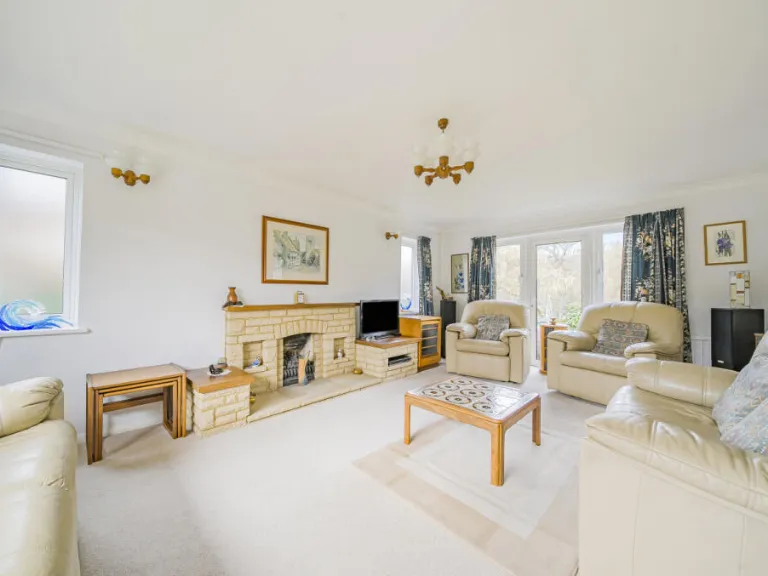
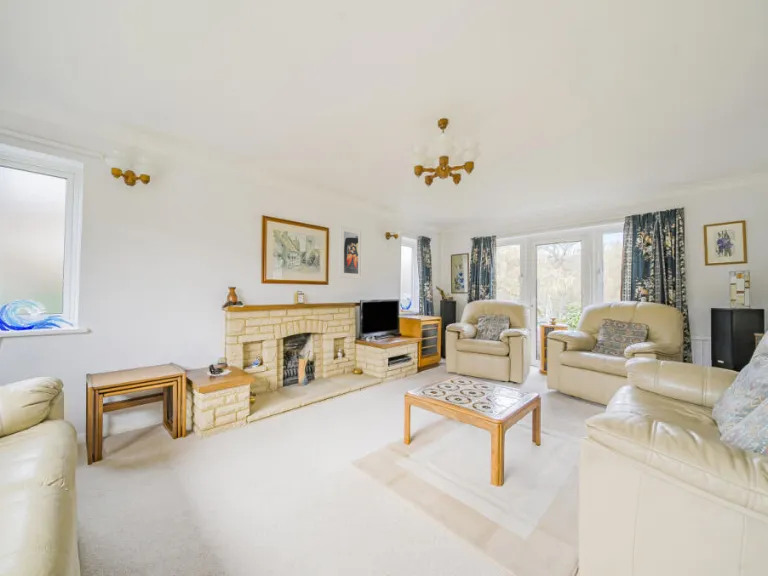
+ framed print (350, 253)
